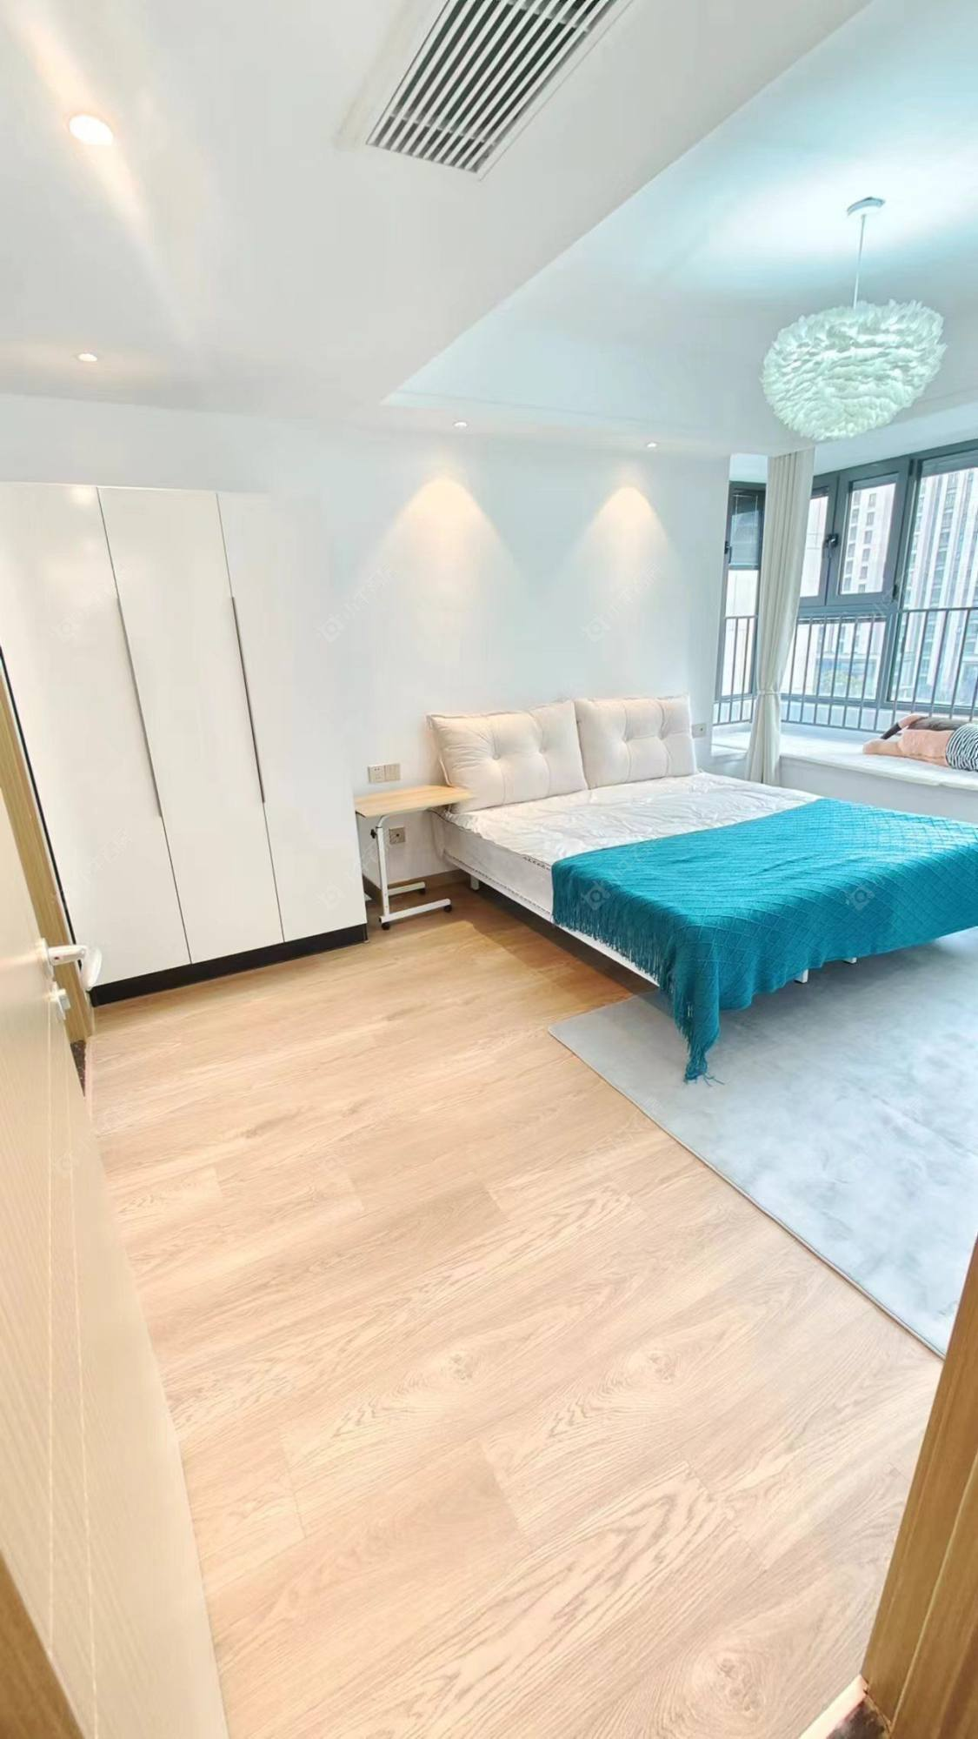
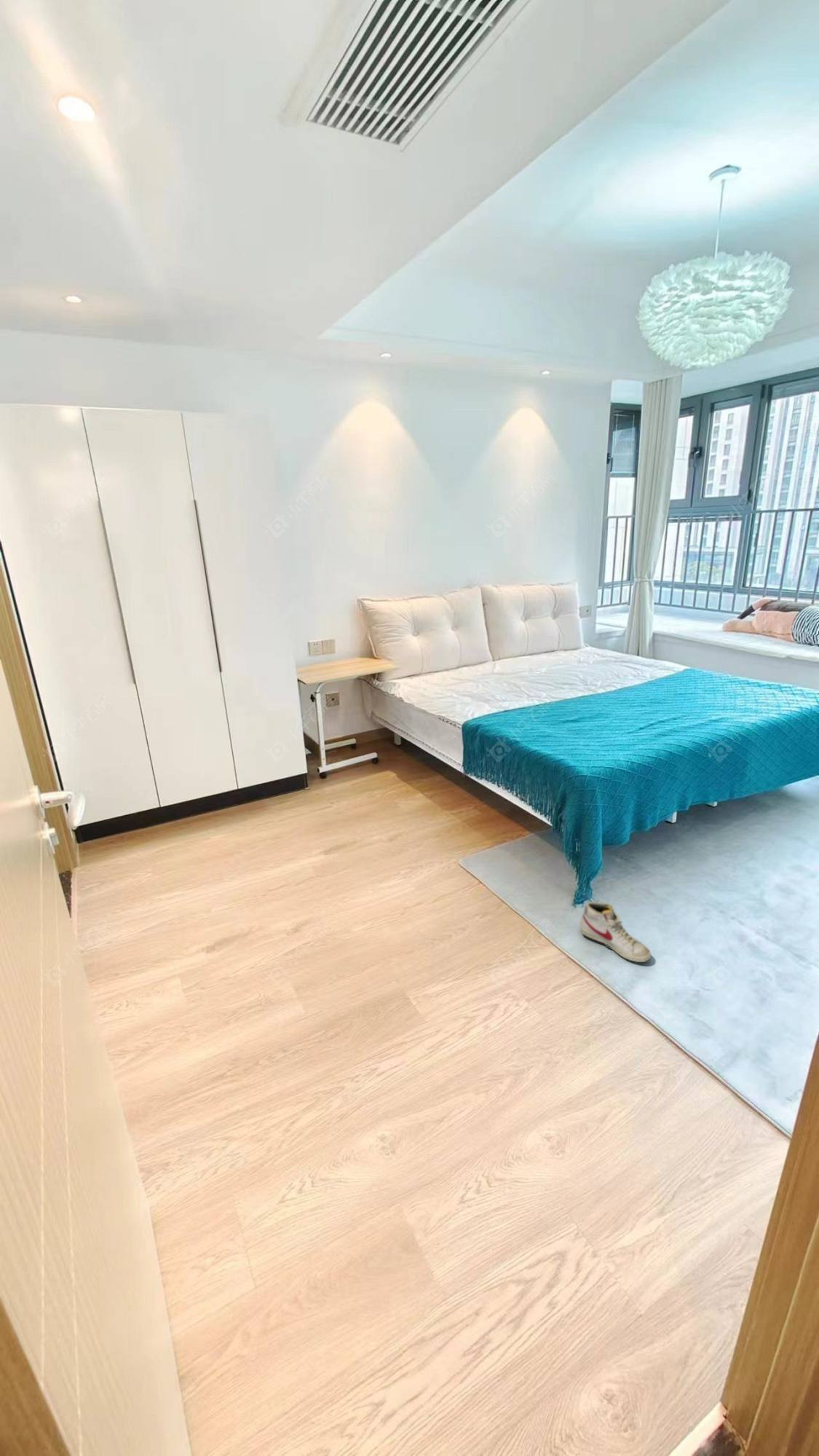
+ shoe (615, 928)
